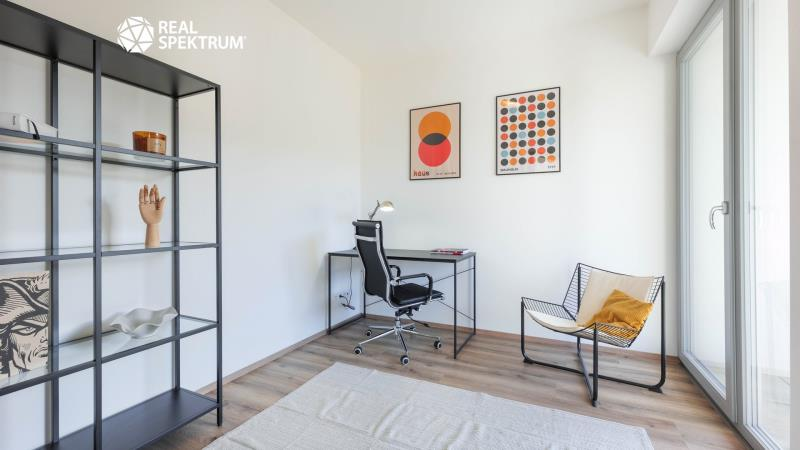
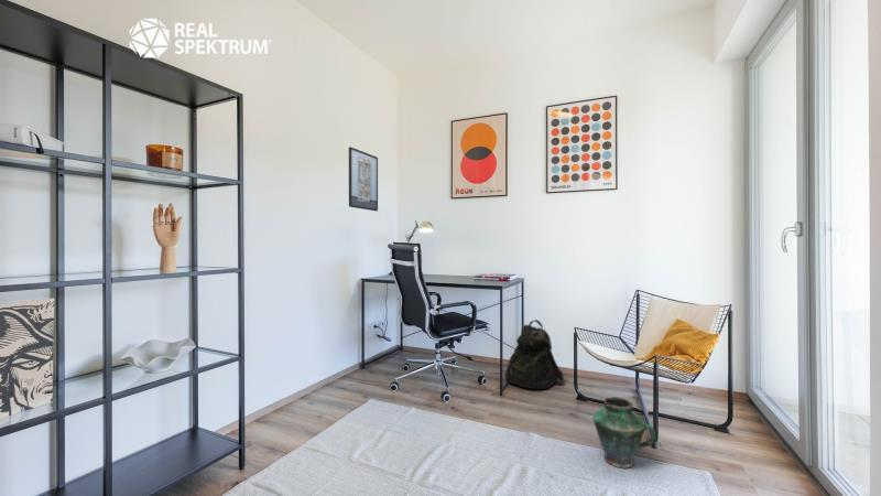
+ vase (623, 432)
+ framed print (363, 181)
+ backpack (533, 348)
